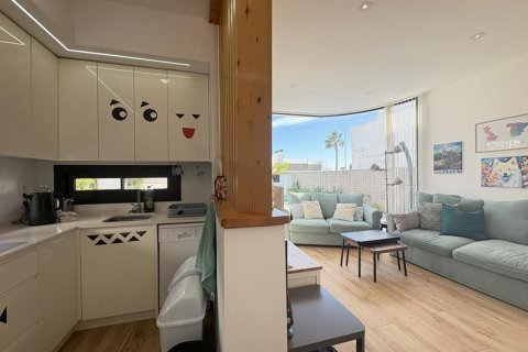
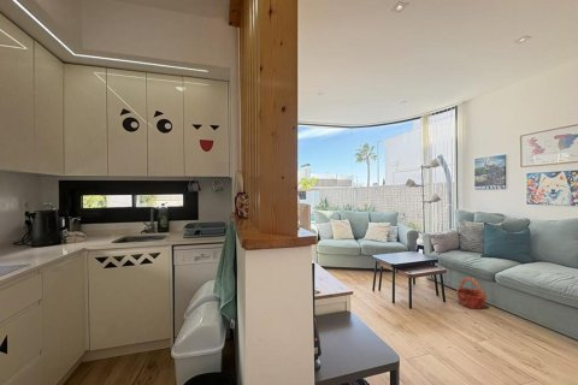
+ basket (470, 291)
